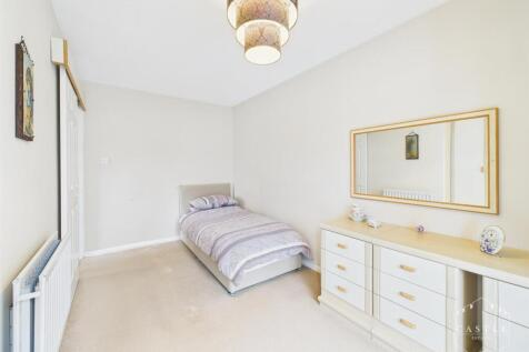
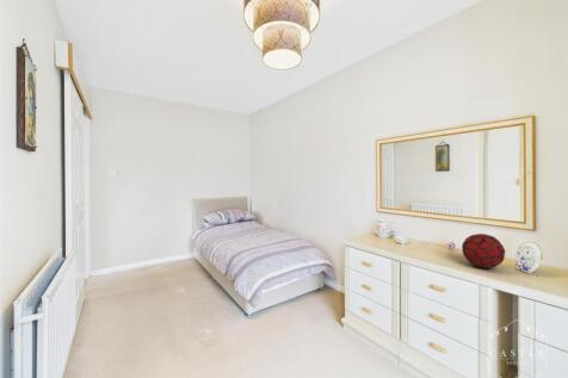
+ decorative orb (482, 250)
